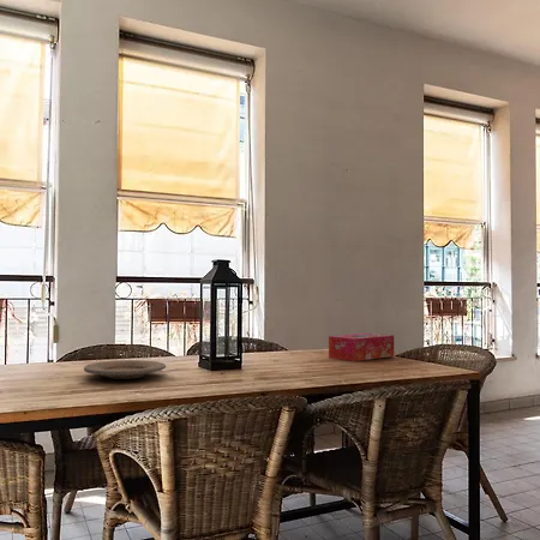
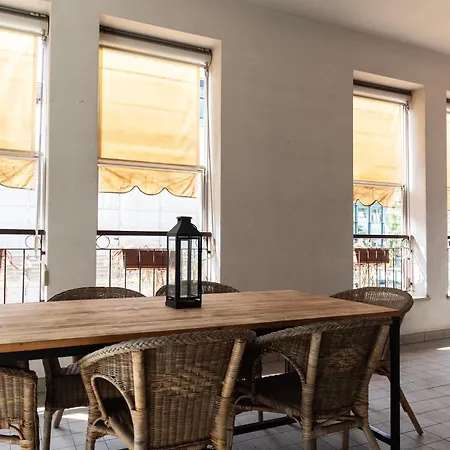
- plate (125, 370)
- tissue box (361, 346)
